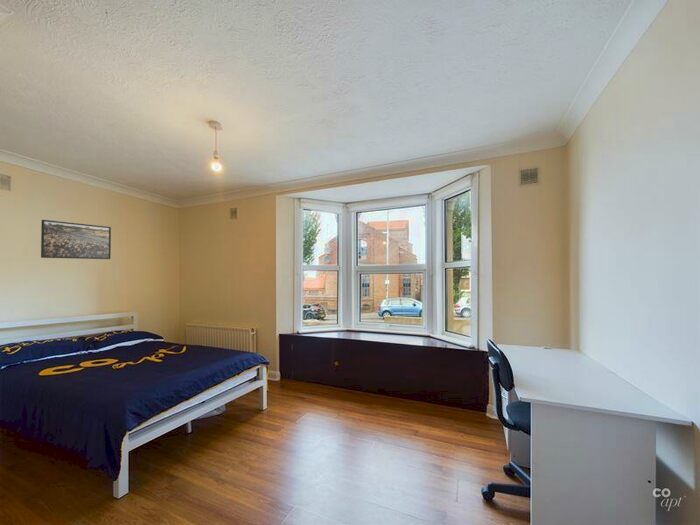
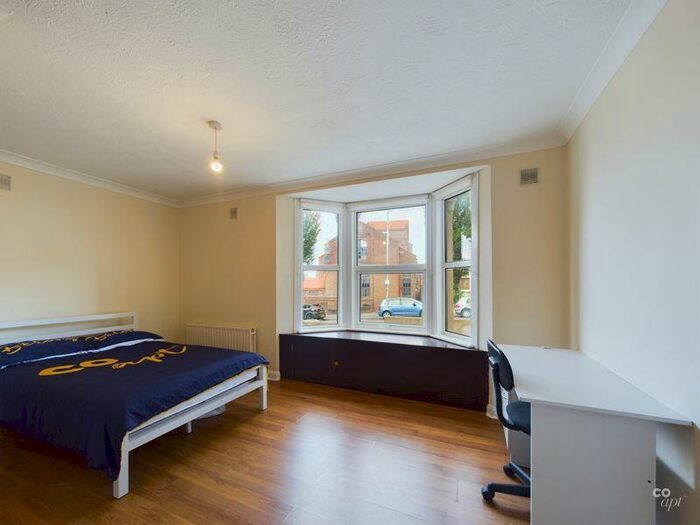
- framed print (78, 241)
